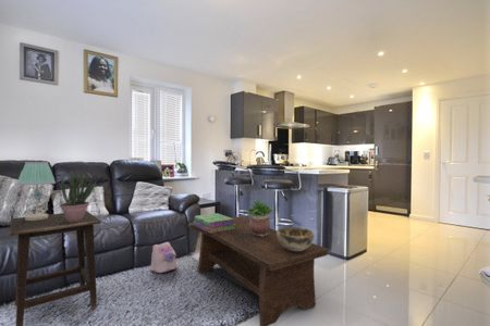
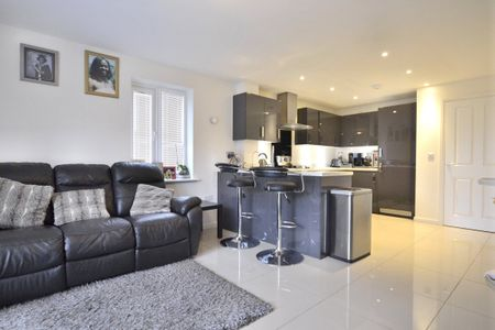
- table lamp (36, 189)
- plush toy (164, 256)
- potted plant (77, 195)
- side table (54, 272)
- stack of books (213, 222)
- decorative bowl (295, 240)
- coffee table (248, 259)
- potted plant (259, 216)
